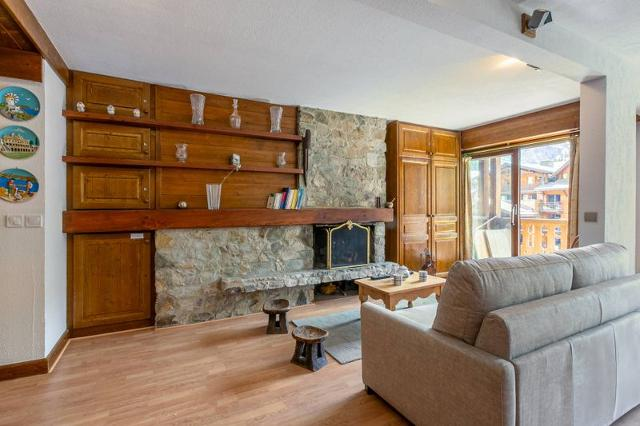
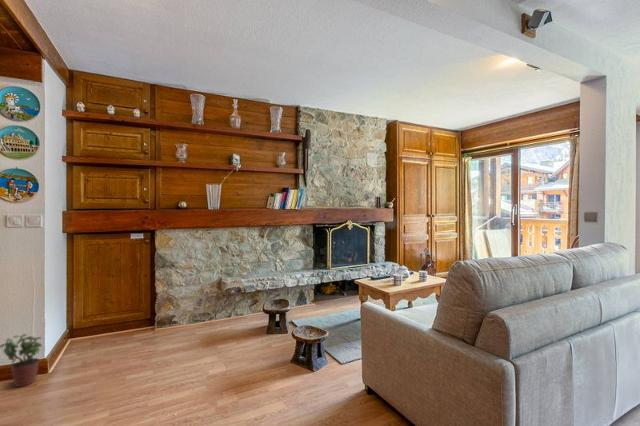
+ potted plant (23, 358)
